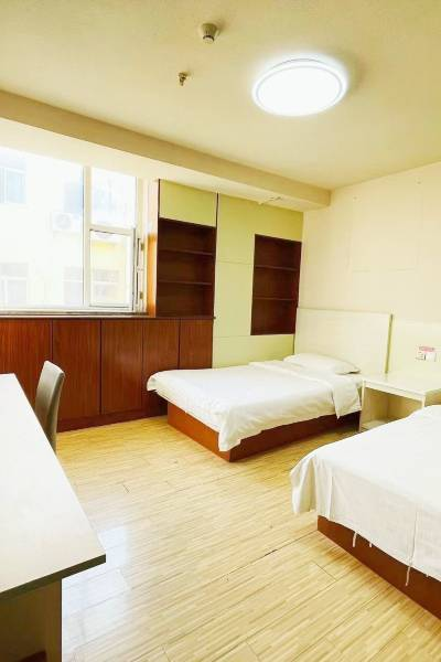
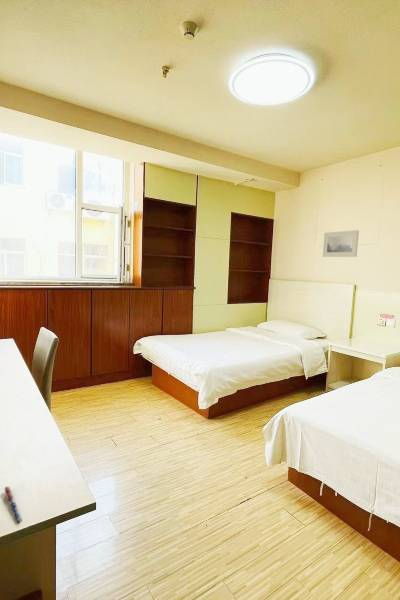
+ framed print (339, 244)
+ pen (12, 503)
